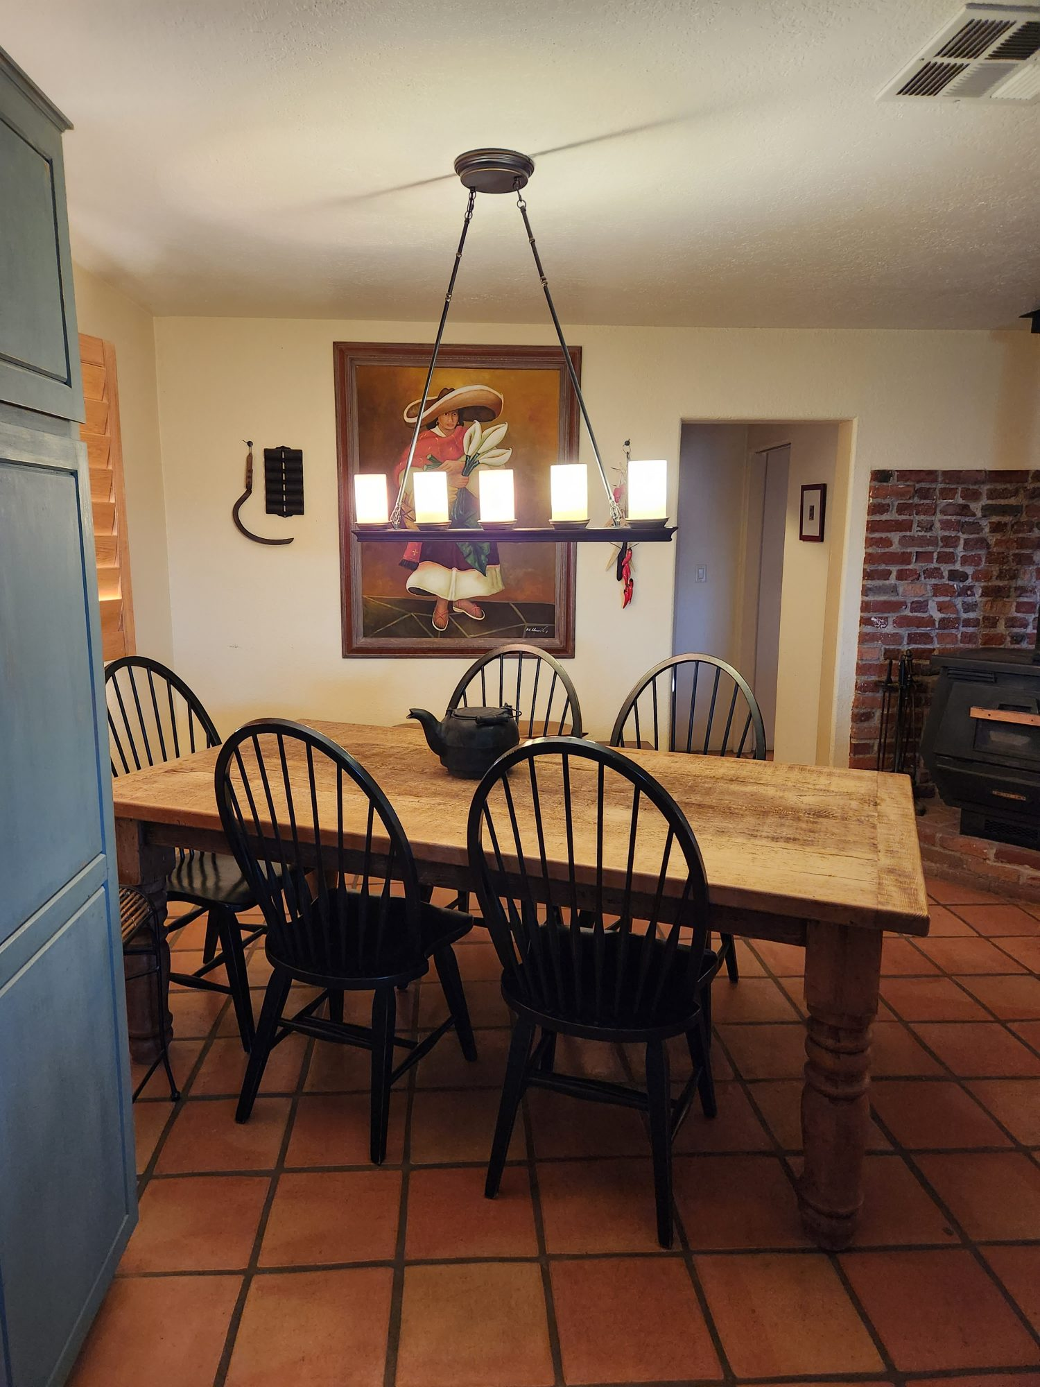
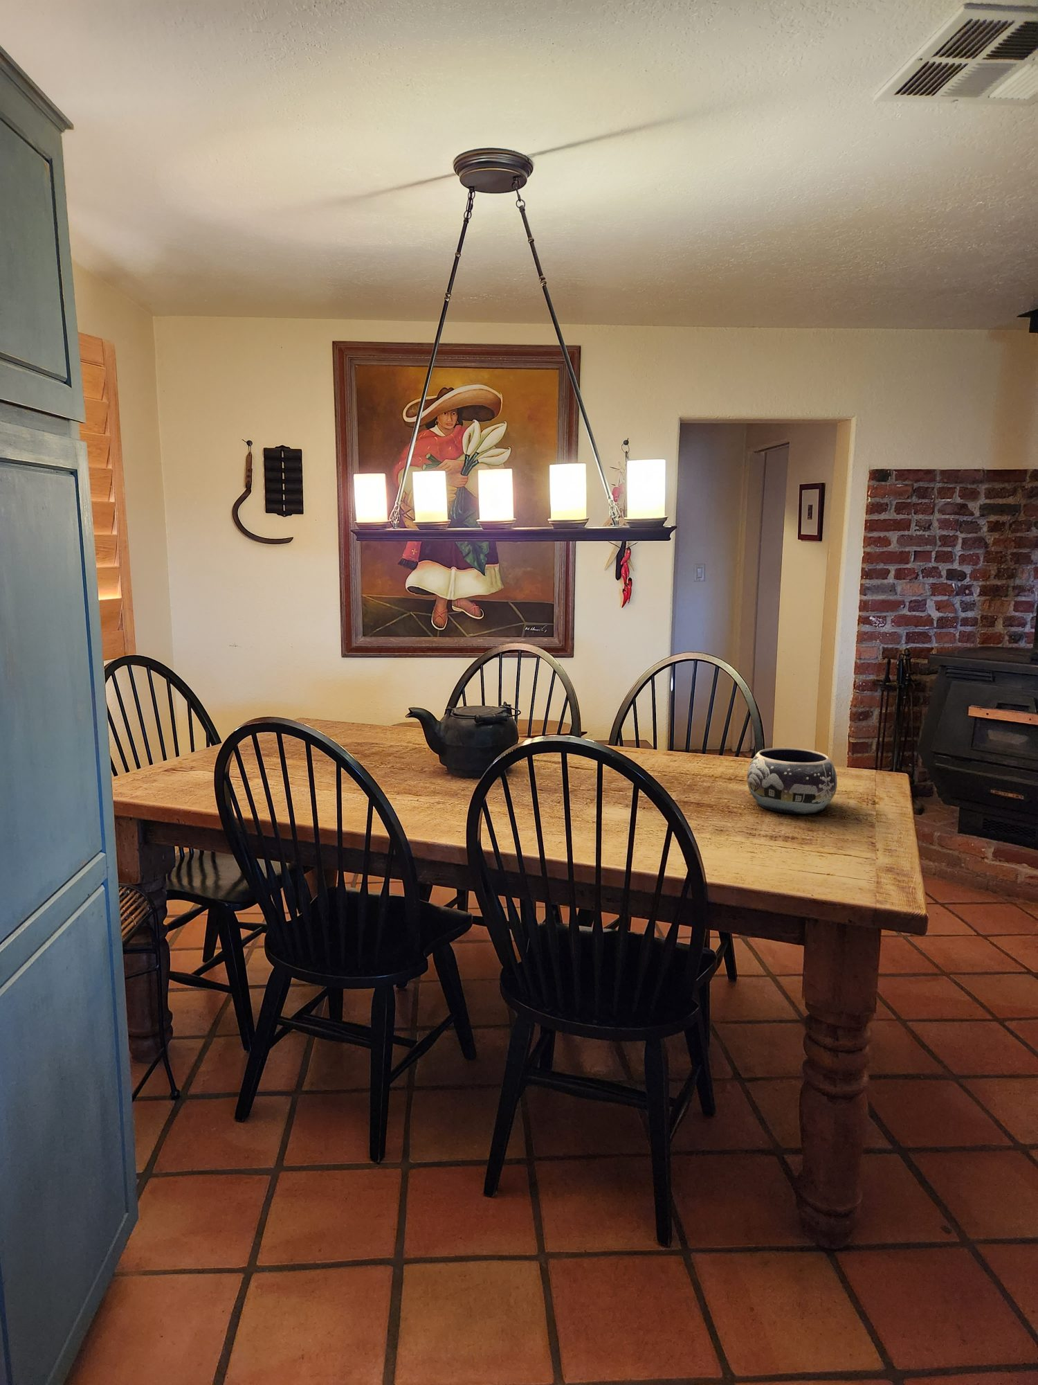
+ decorative bowl (790, 780)
